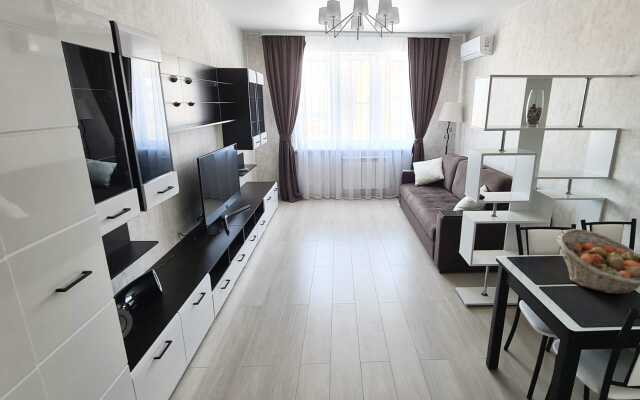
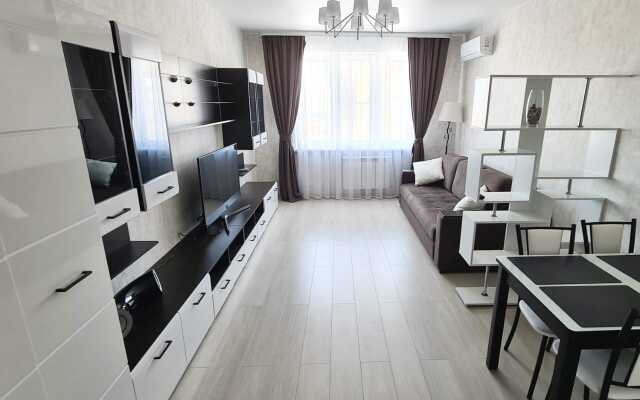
- fruit basket (601, 260)
